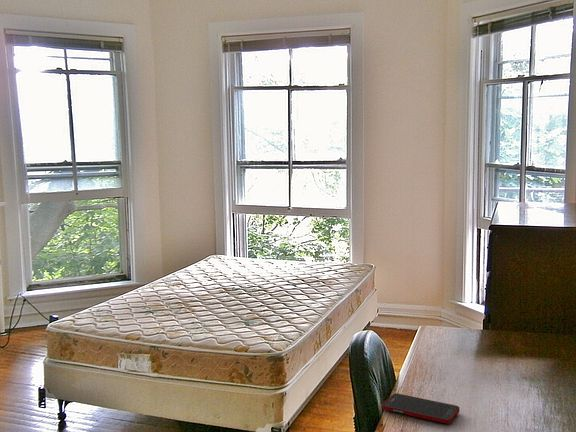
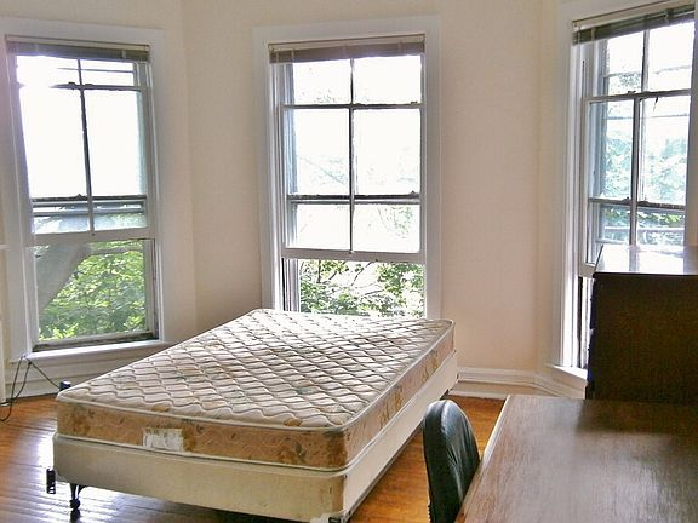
- cell phone (420, 408)
